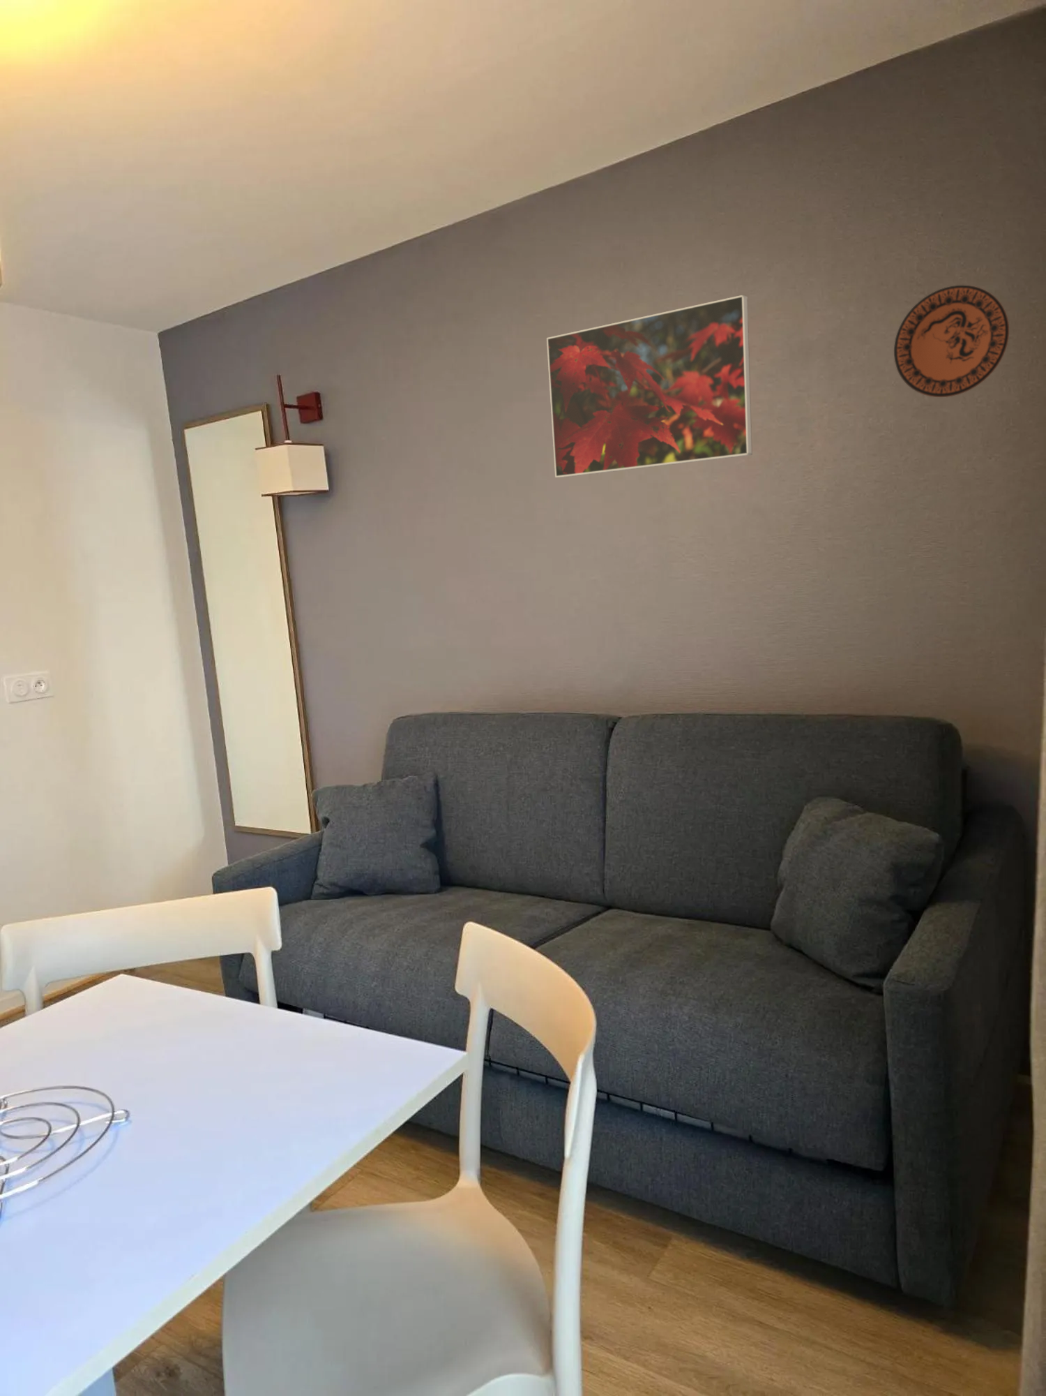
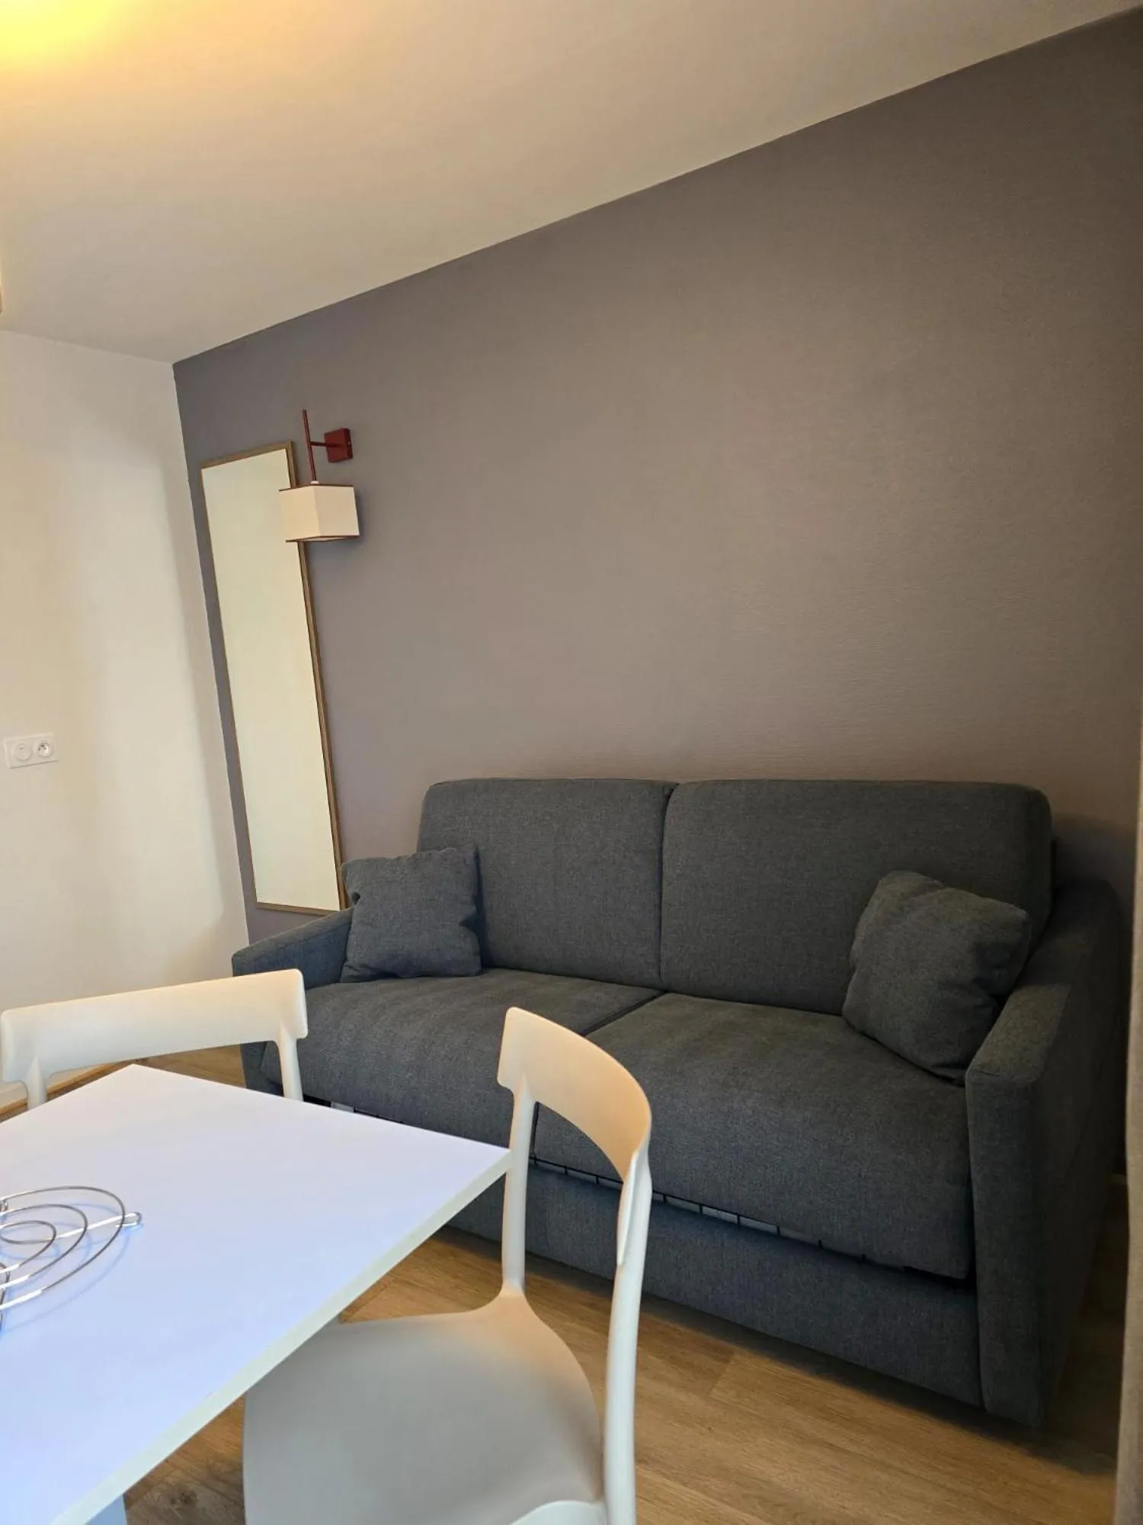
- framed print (644, 394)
- decorative plate (949, 342)
